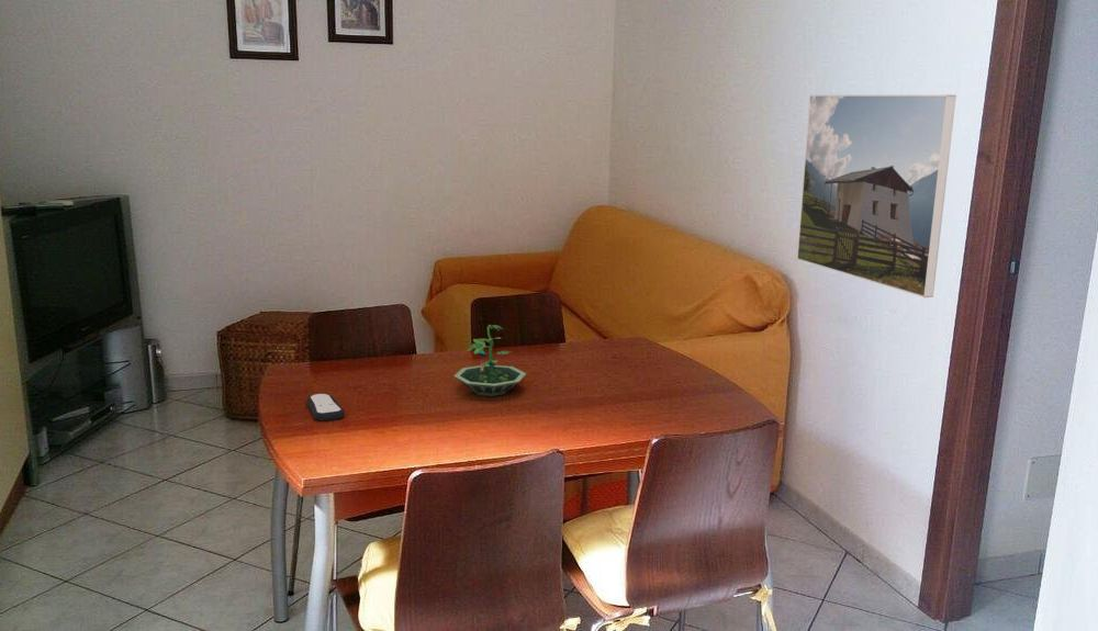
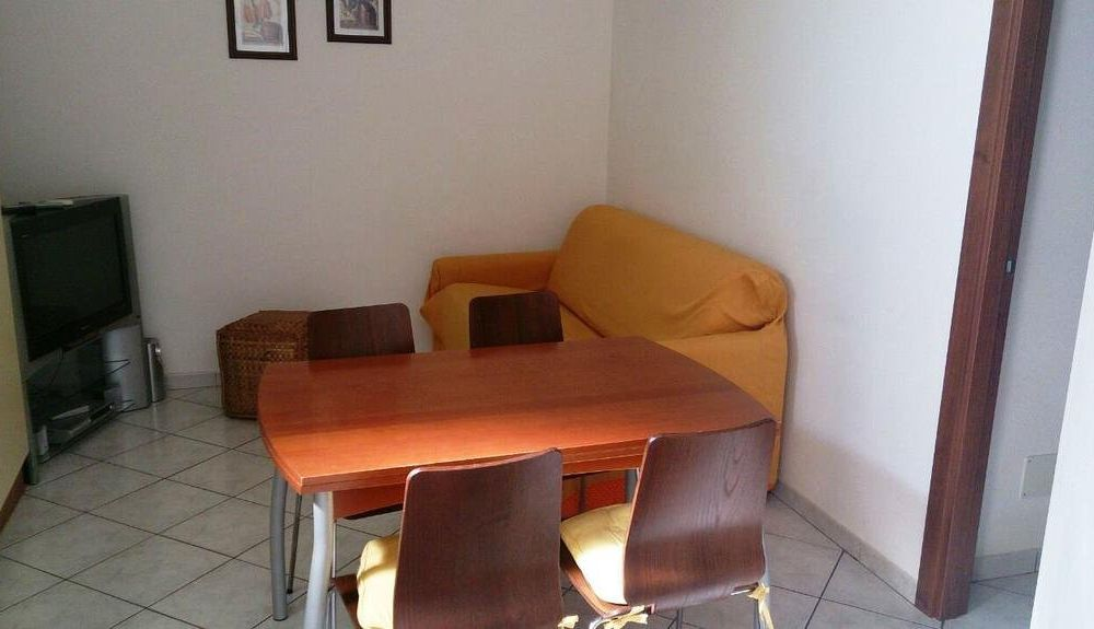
- remote control (324, 406)
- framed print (866, 188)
- terrarium (490, 337)
